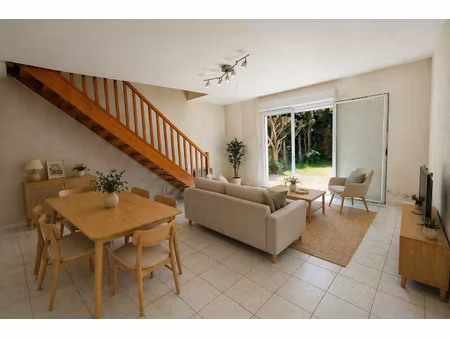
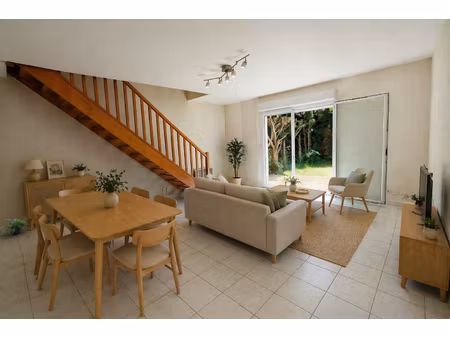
+ potted plant (14, 225)
